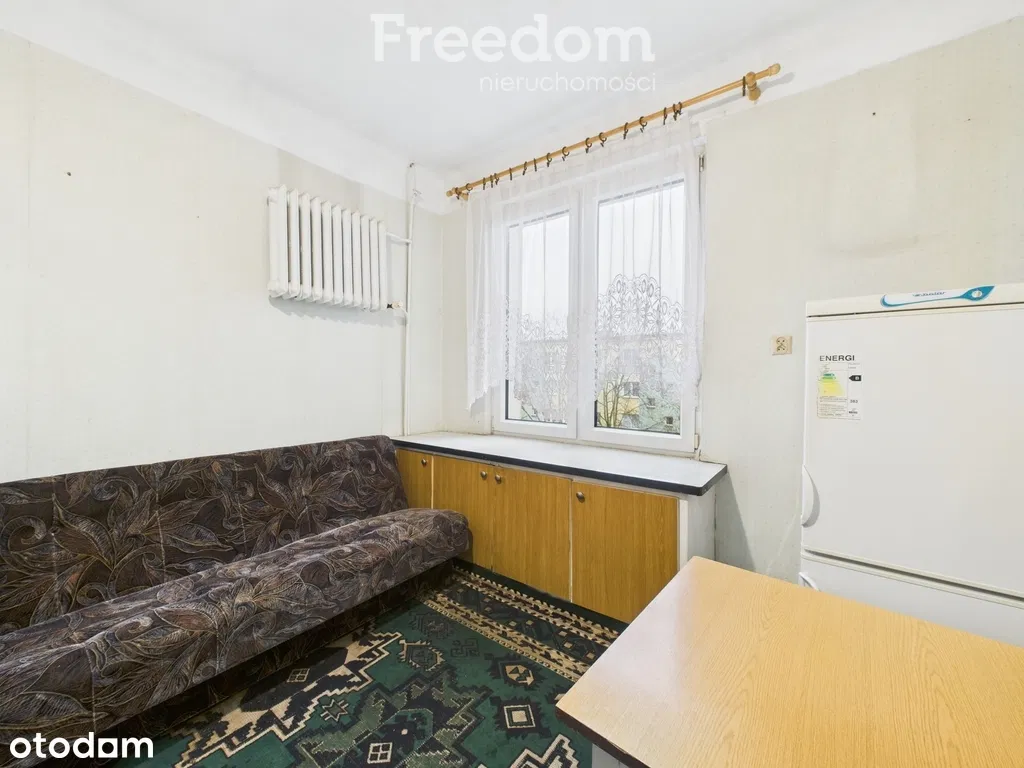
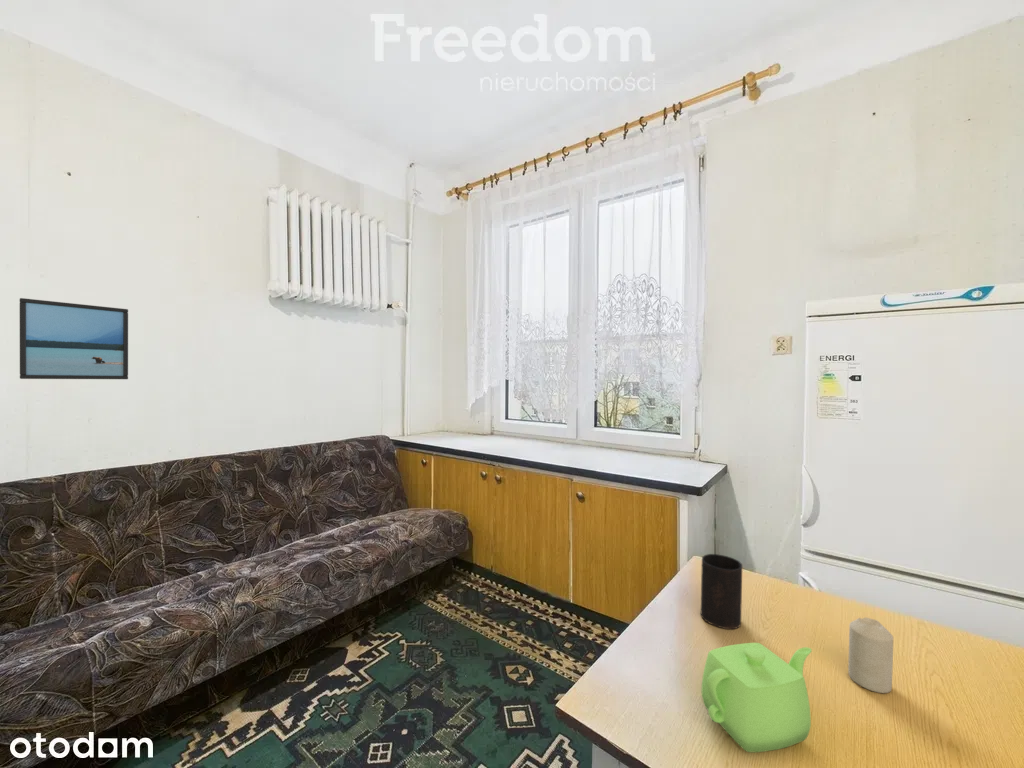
+ teapot (761, 687)
+ cup (721, 589)
+ candle (870, 651)
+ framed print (77, 341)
